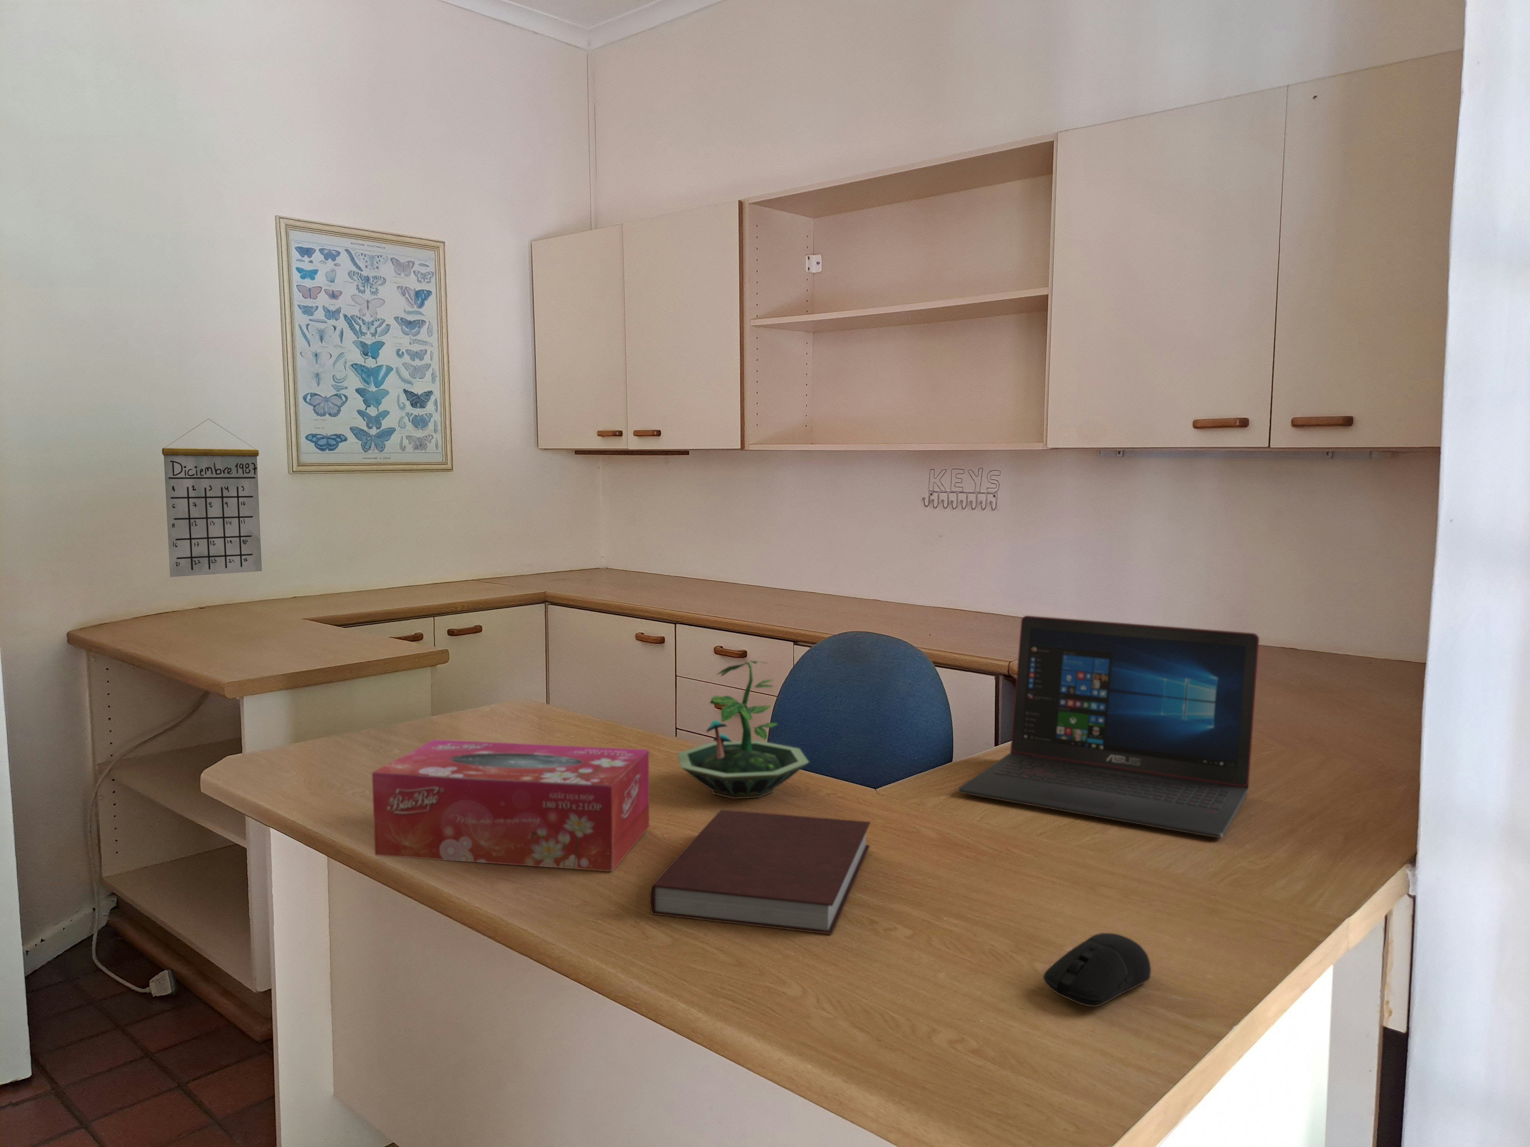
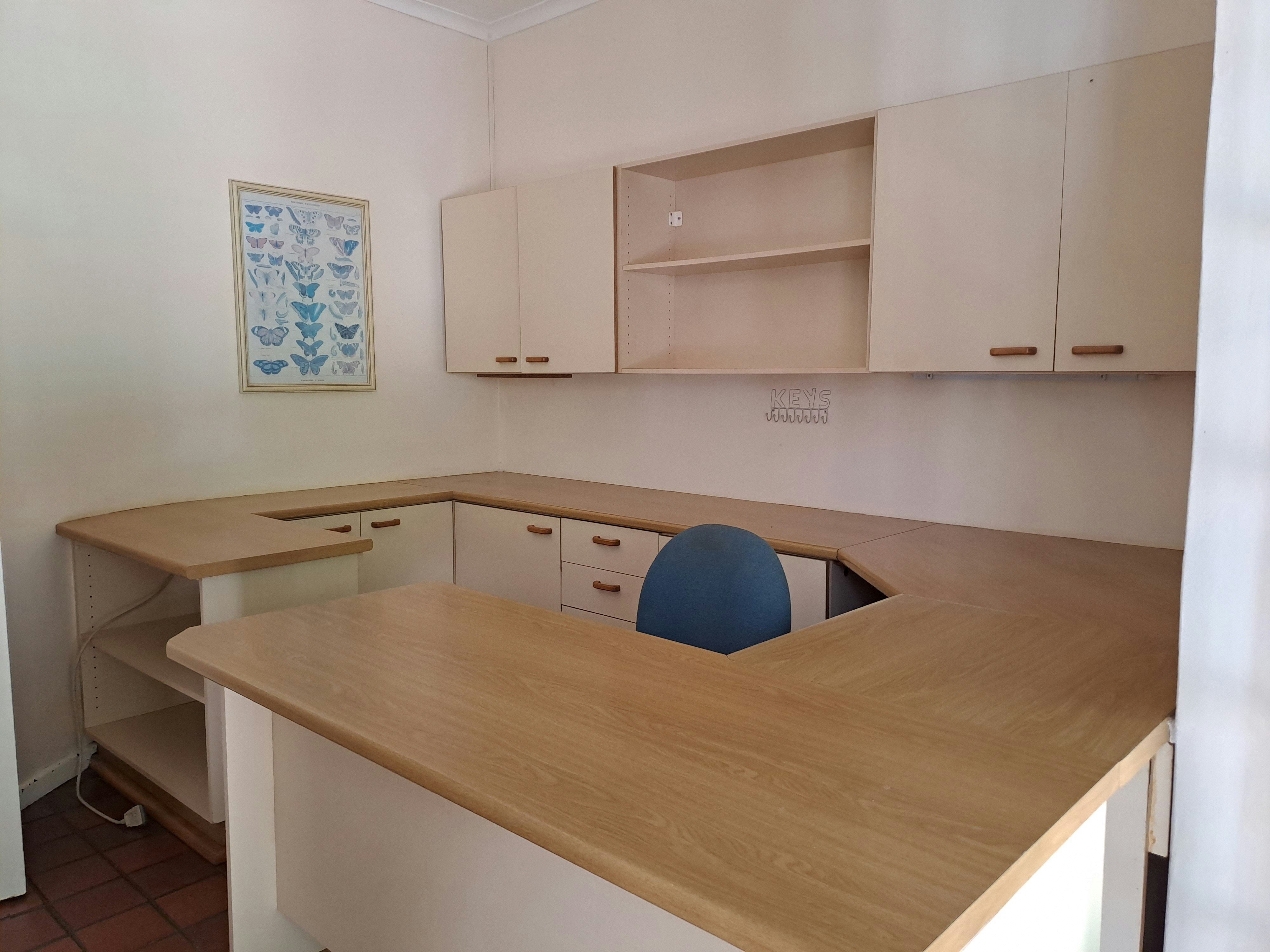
- notebook (769, 864)
- tissue box (517, 800)
- laptop (1108, 713)
- computer mouse (1100, 963)
- terrarium (746, 687)
- calendar (213, 496)
